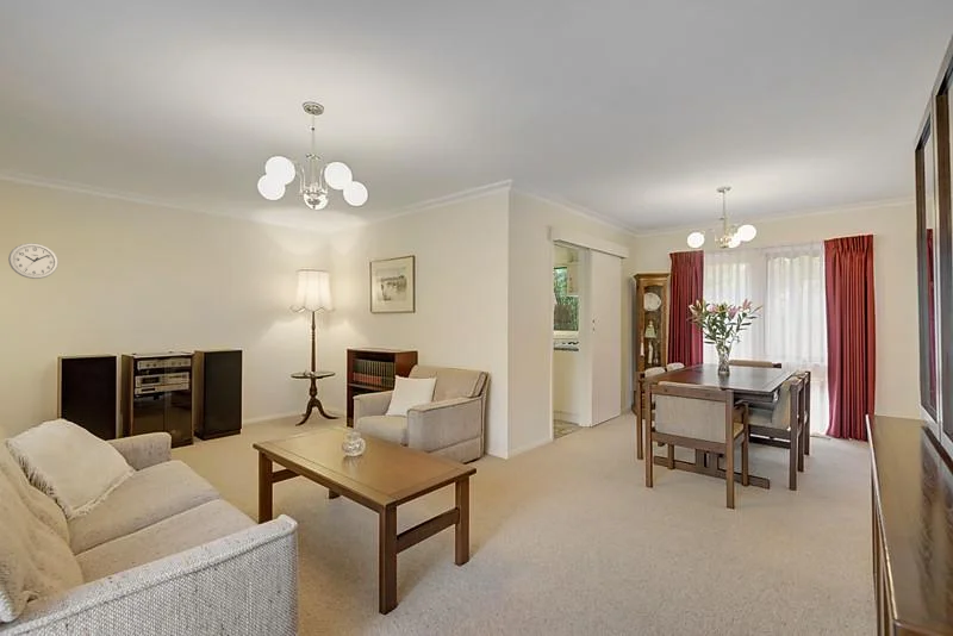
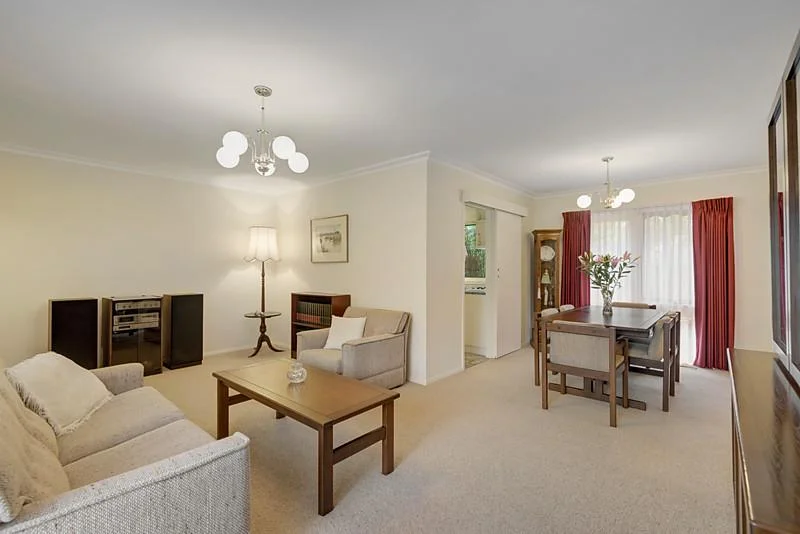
- wall clock (33, 261)
